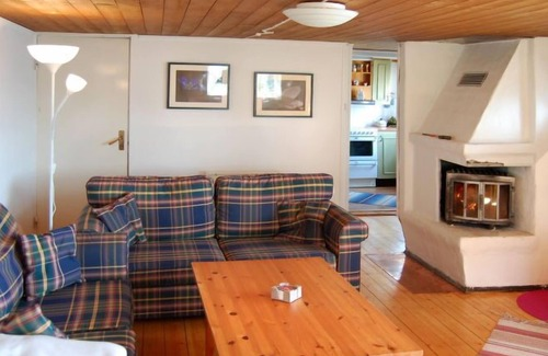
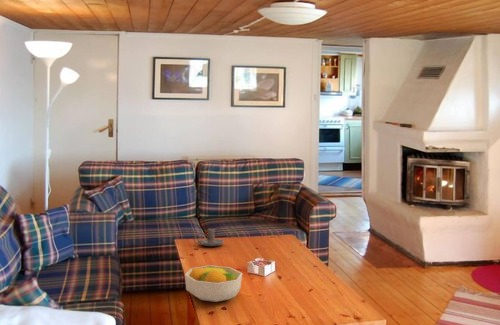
+ candle holder (208, 237)
+ fruit bowl (213, 279)
